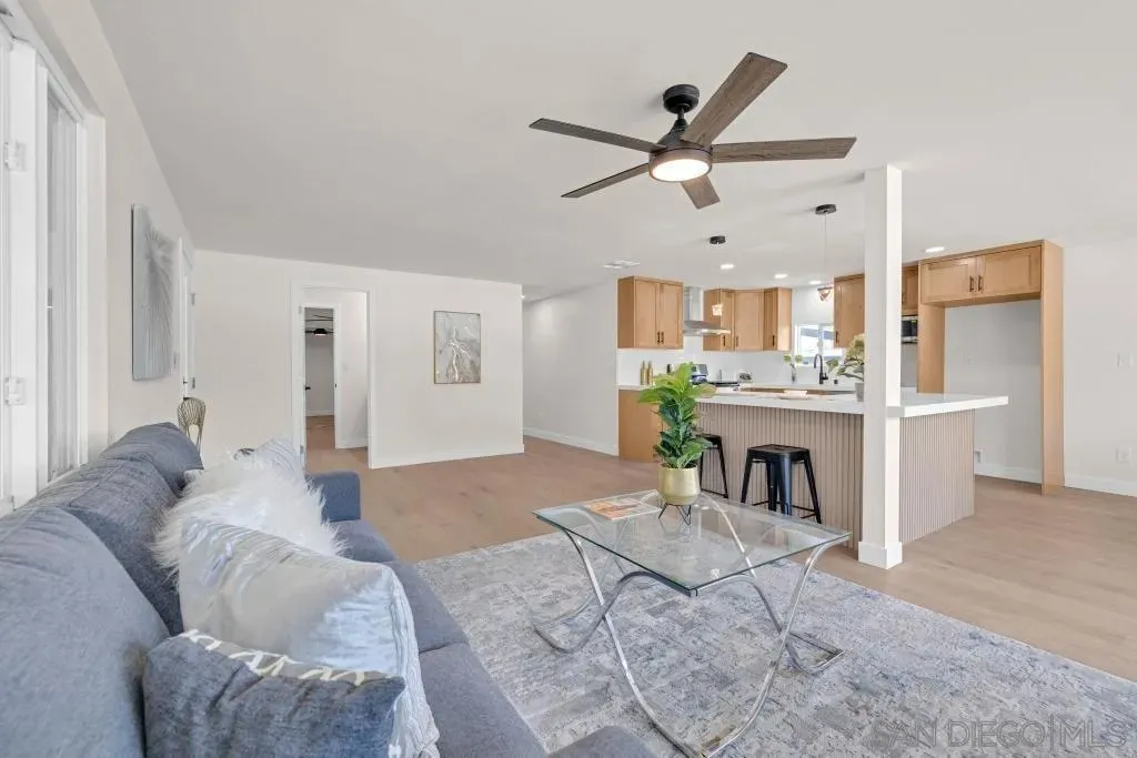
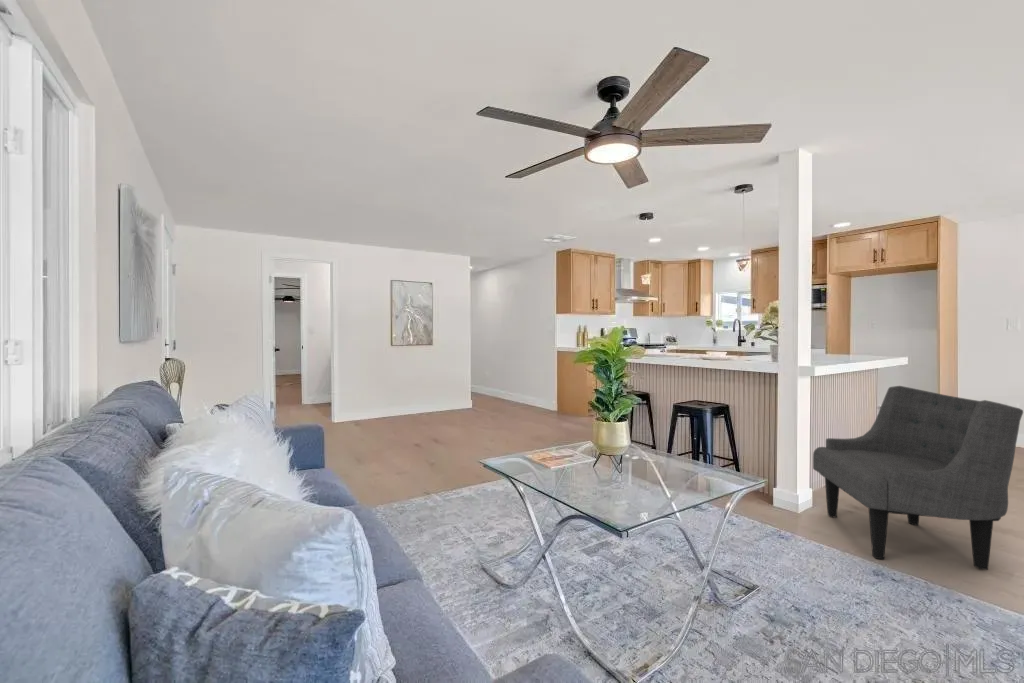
+ armchair (912, 465)
